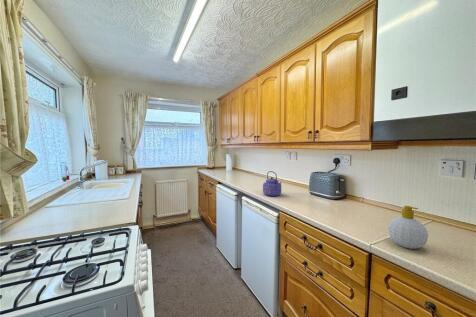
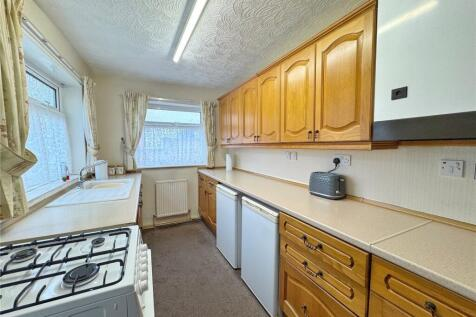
- kettle (273, 183)
- soap bottle (407, 225)
